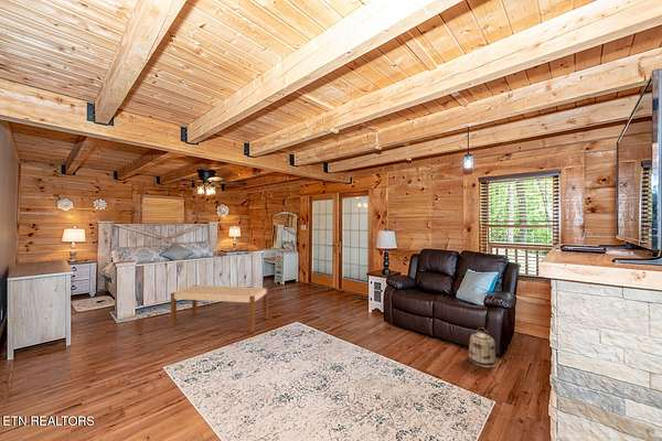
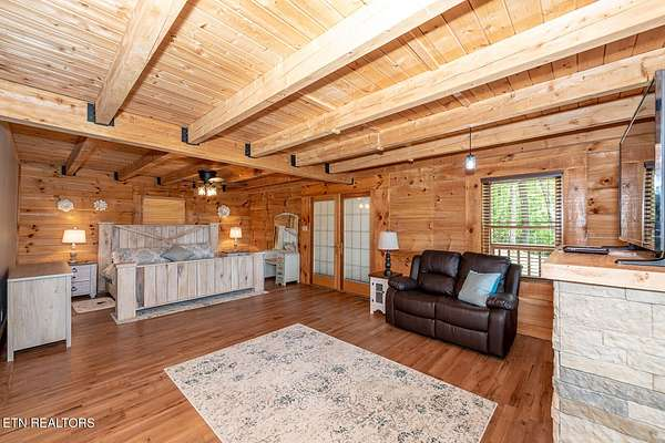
- basket (482, 344)
- bench (221, 300)
